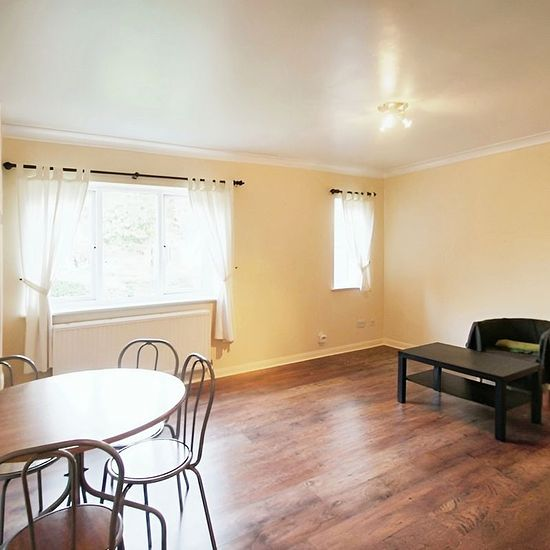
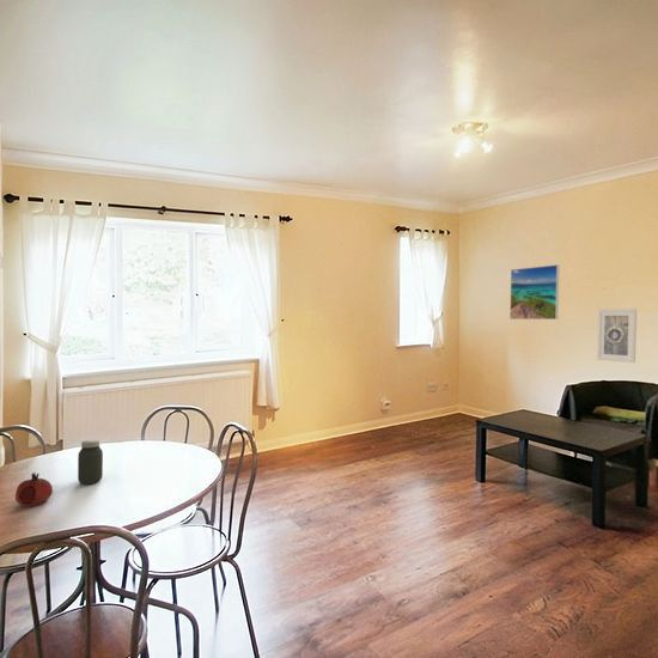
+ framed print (532, 293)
+ fruit (33, 487)
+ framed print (616, 335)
+ jar (90, 461)
